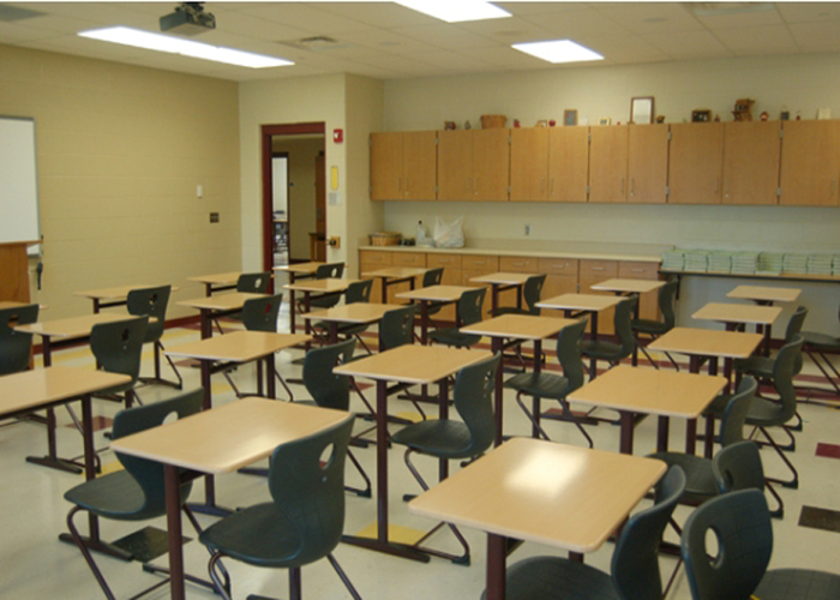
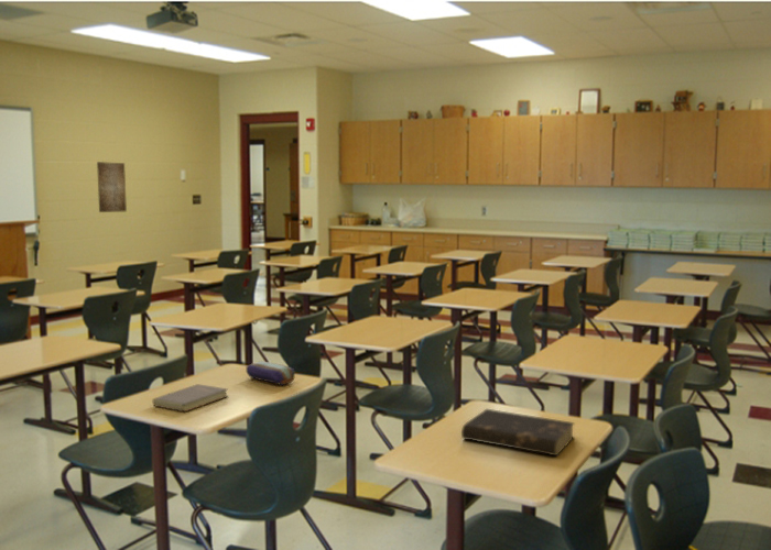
+ pencil case (270, 372)
+ book (518, 431)
+ wall art (111, 187)
+ book (191, 397)
